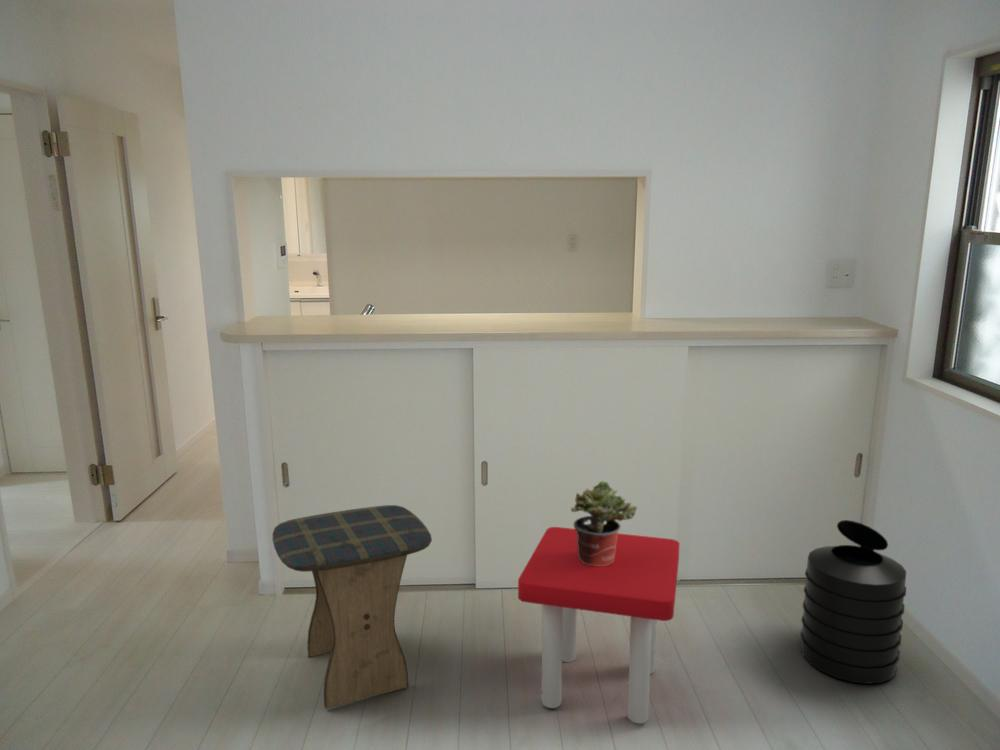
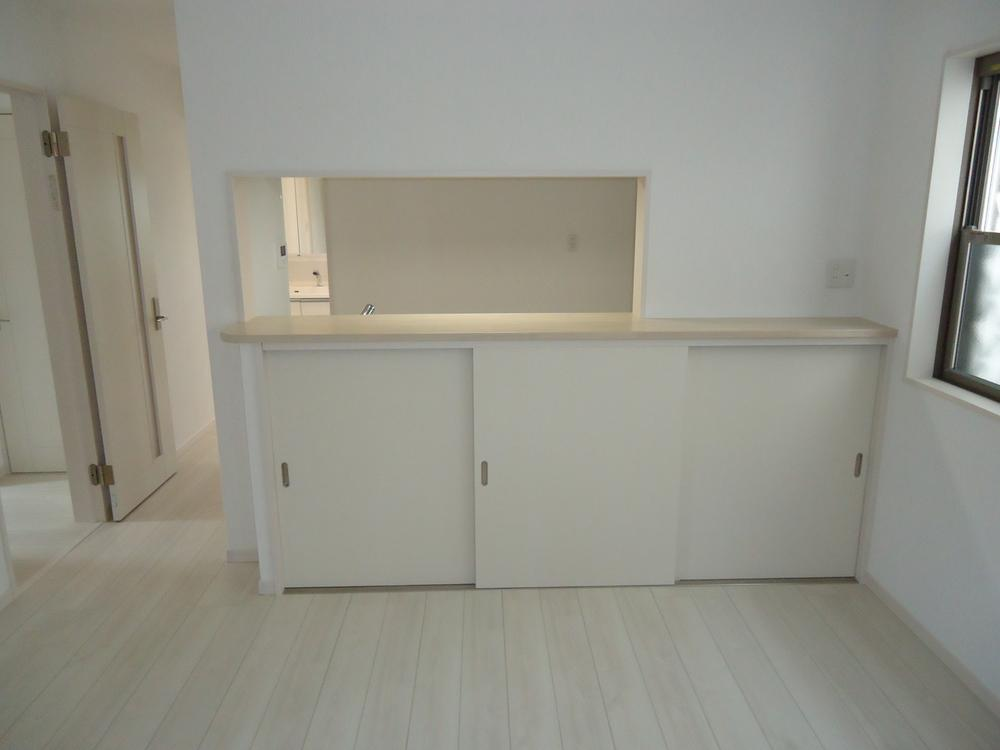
- potted plant (603, 520)
- stool (601, 612)
- trash can (853, 590)
- stool (354, 601)
